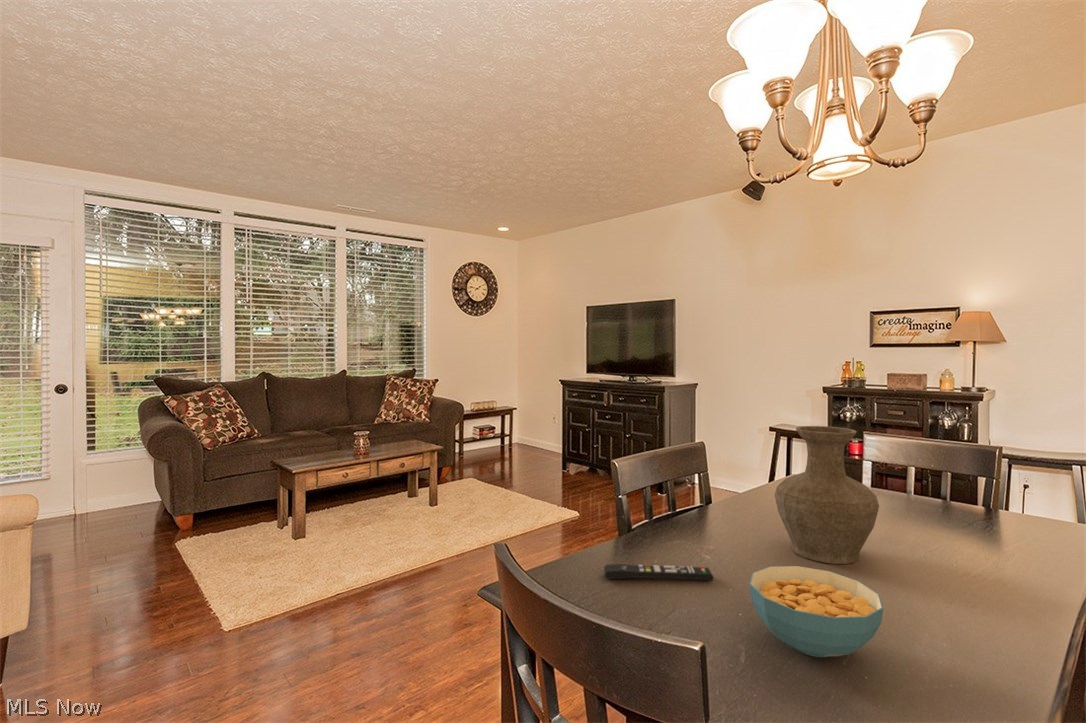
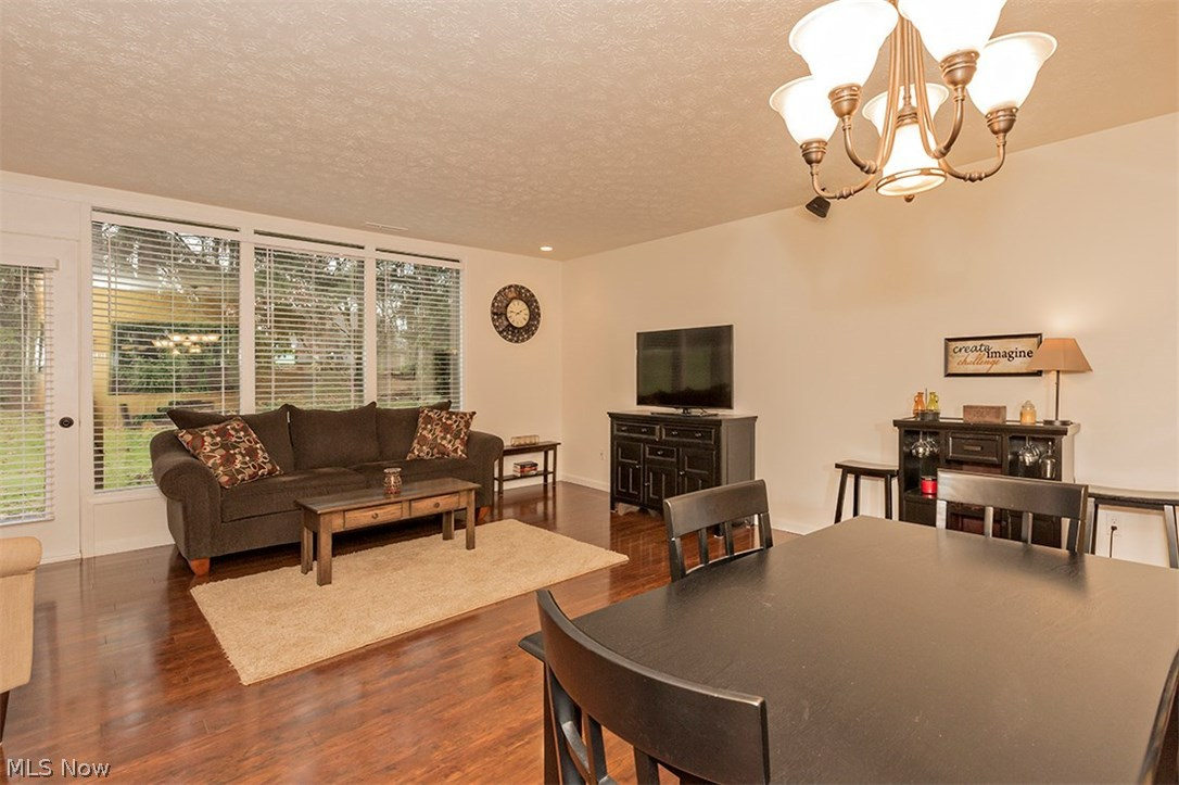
- vase (825, 490)
- cereal bowl (812, 618)
- remote control (657, 572)
